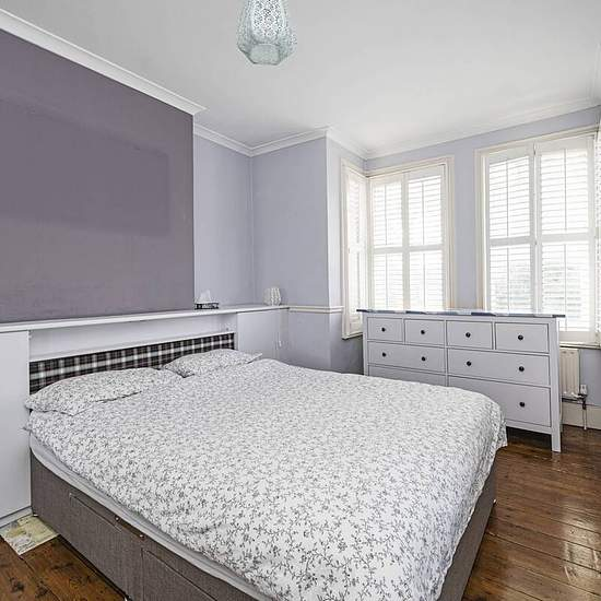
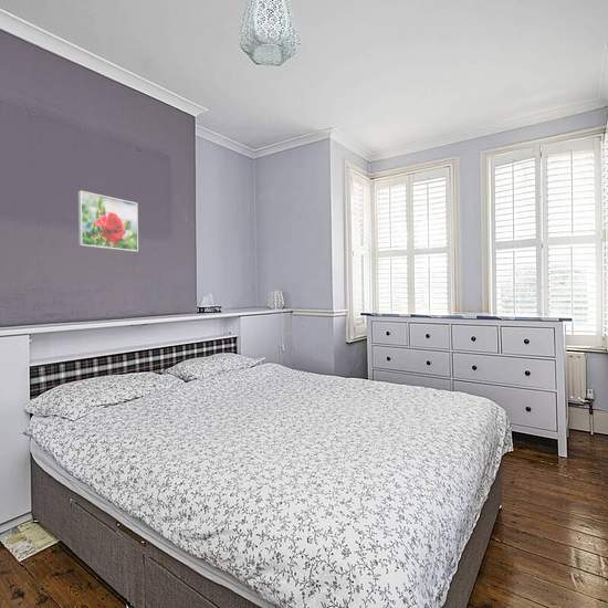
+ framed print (109, 222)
